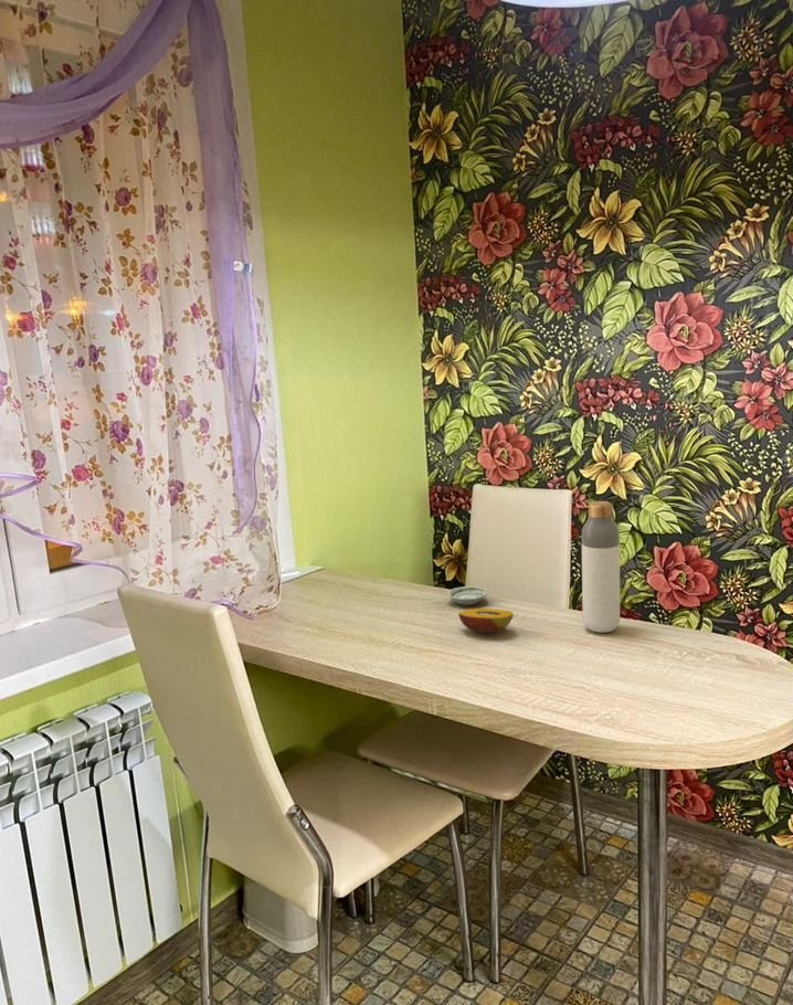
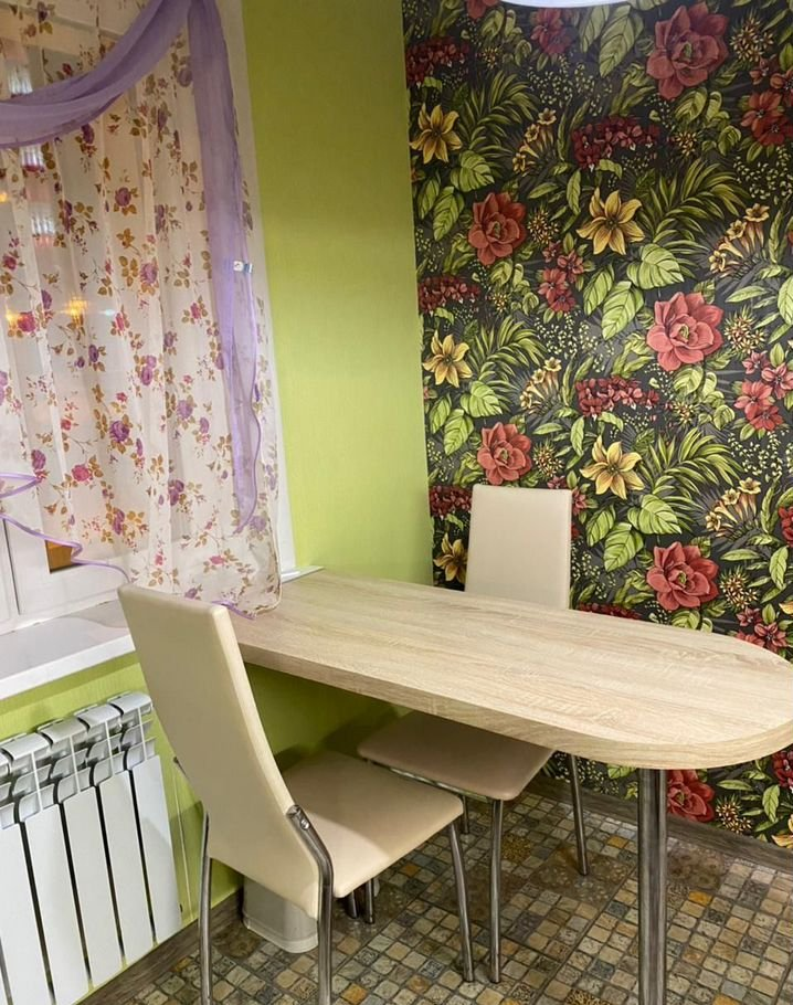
- bottle (600, 567)
- fruit (486, 621)
- saucer (467, 596)
